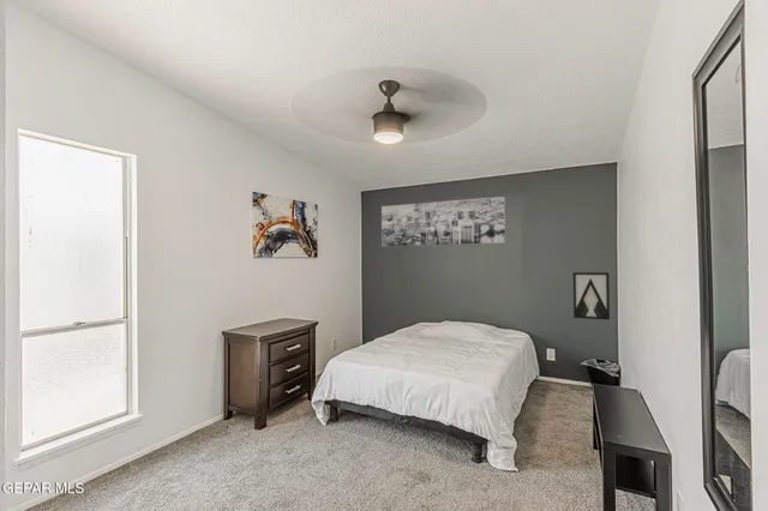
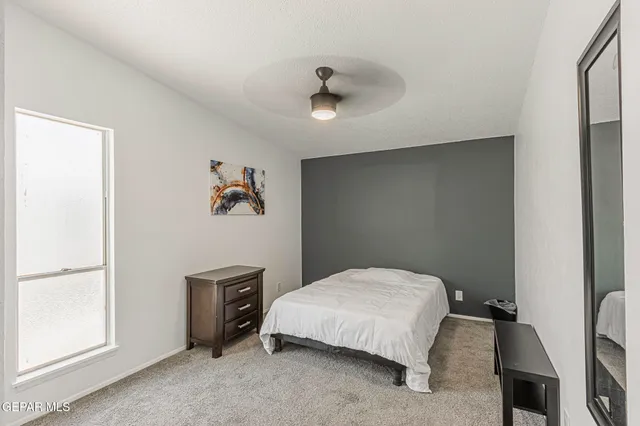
- wall art (438, 223)
- wall art (590, 295)
